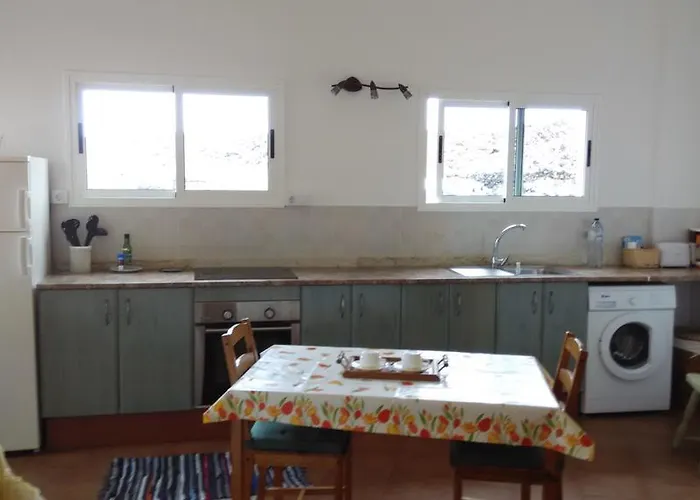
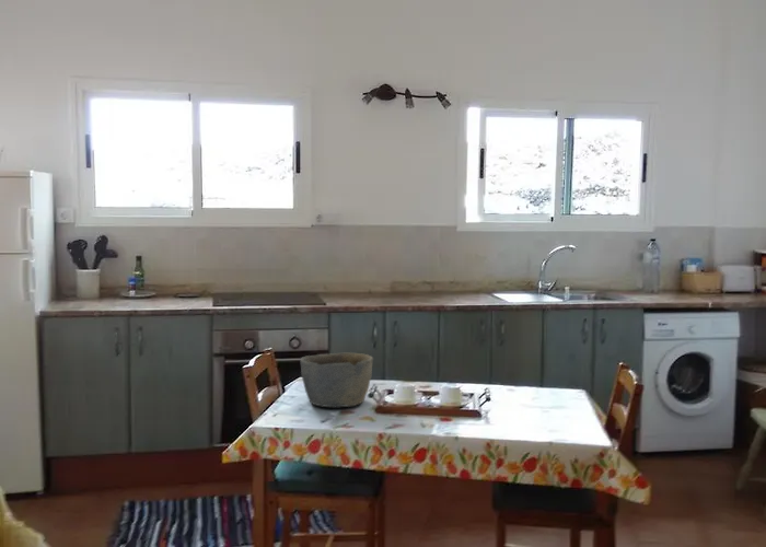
+ bowl (336, 379)
